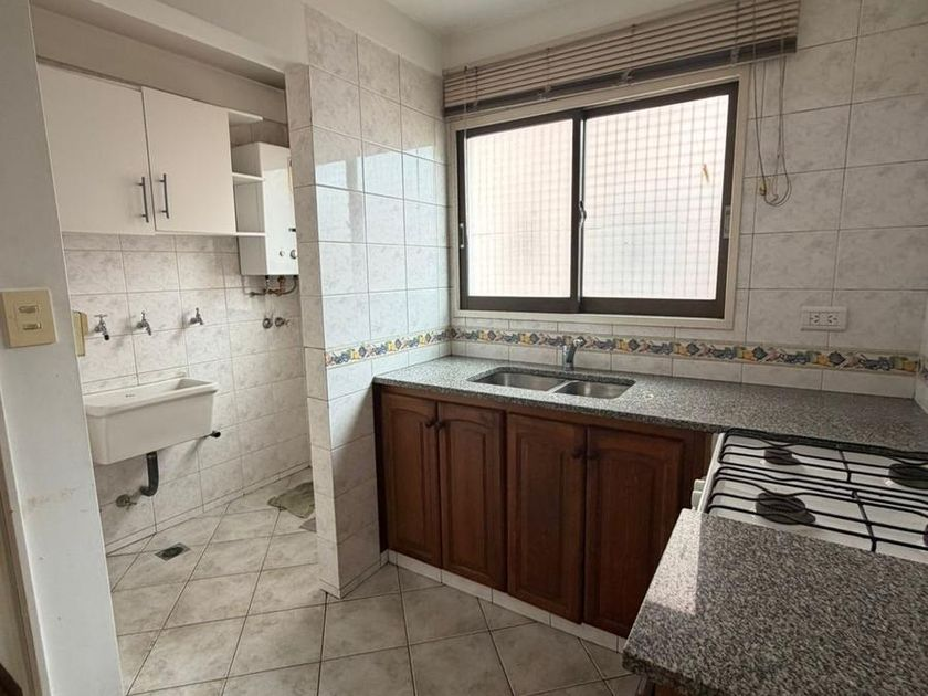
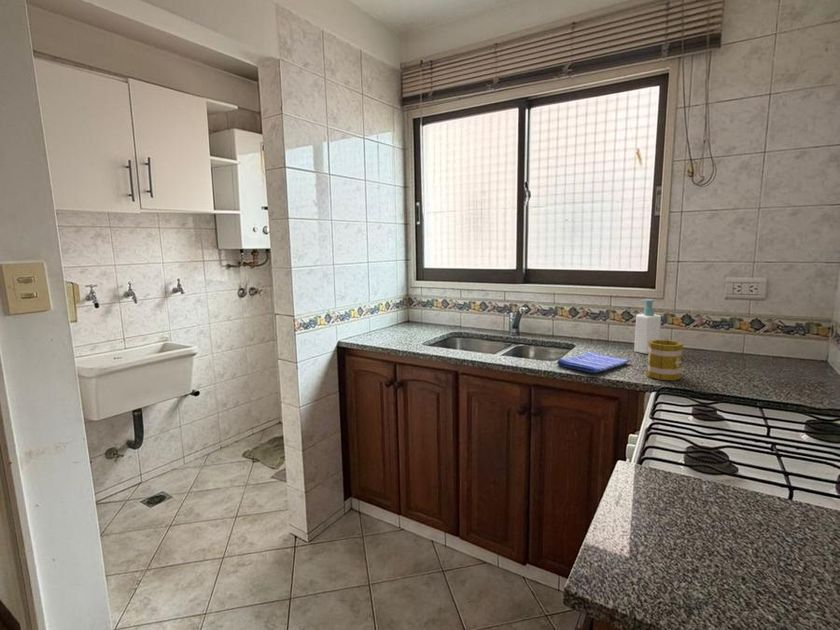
+ soap bottle (648, 325)
+ dish towel (592, 361)
+ mug (665, 358)
